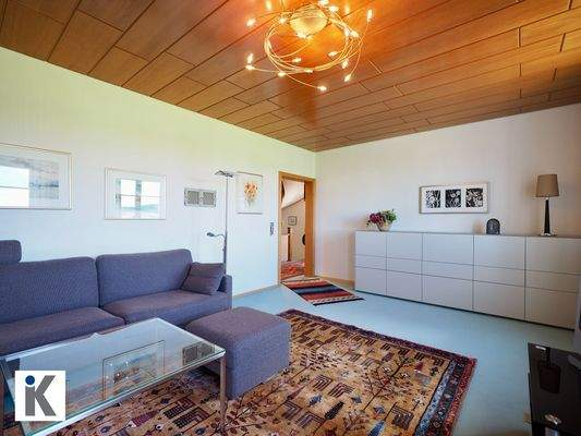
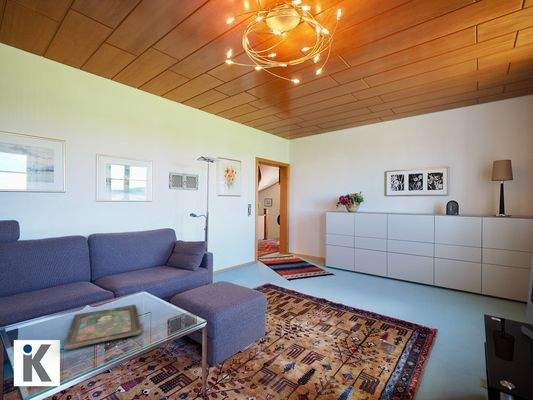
+ decorative tray (105, 323)
